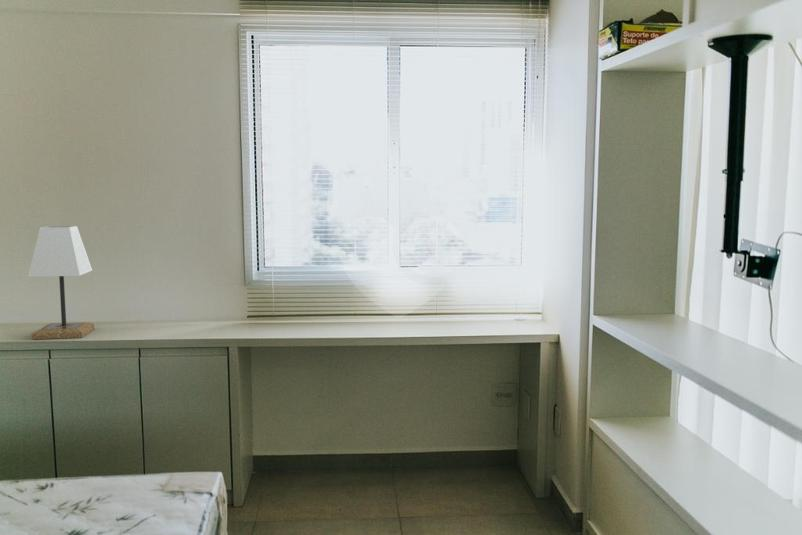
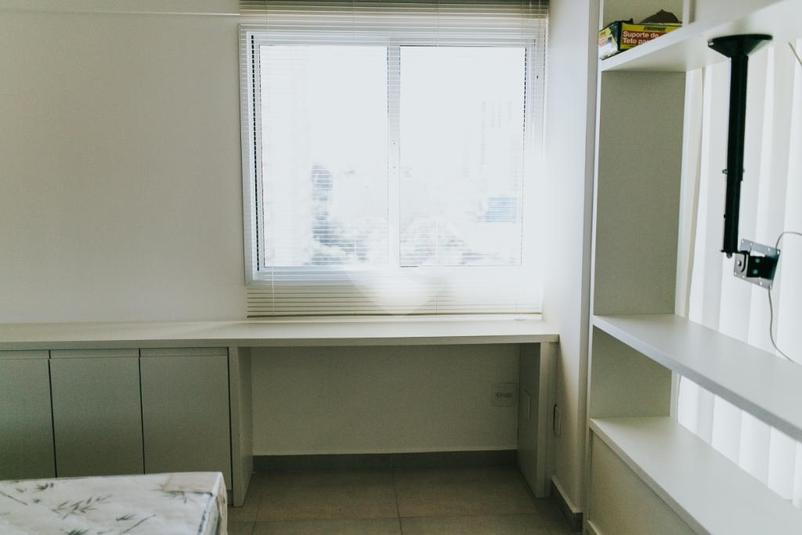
- lamp (61, 280)
